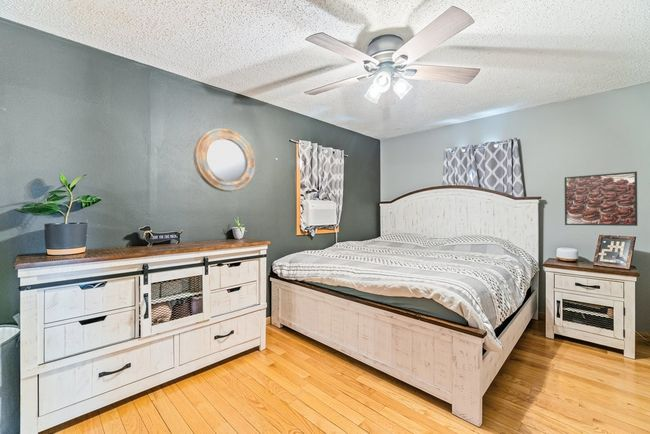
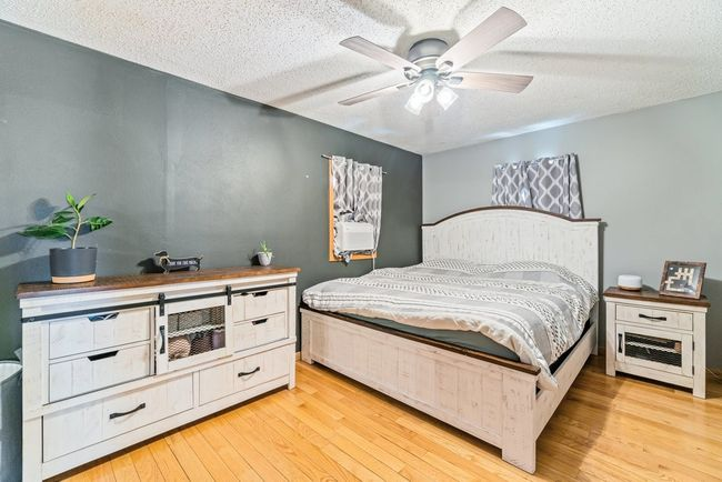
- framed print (598, 200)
- home mirror (226, 160)
